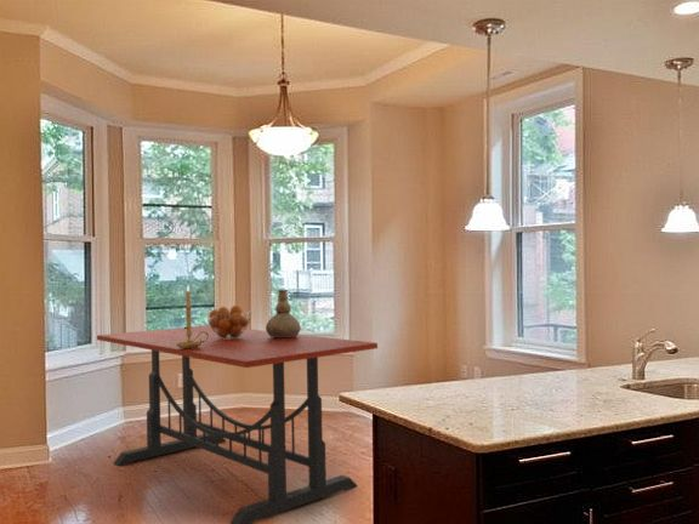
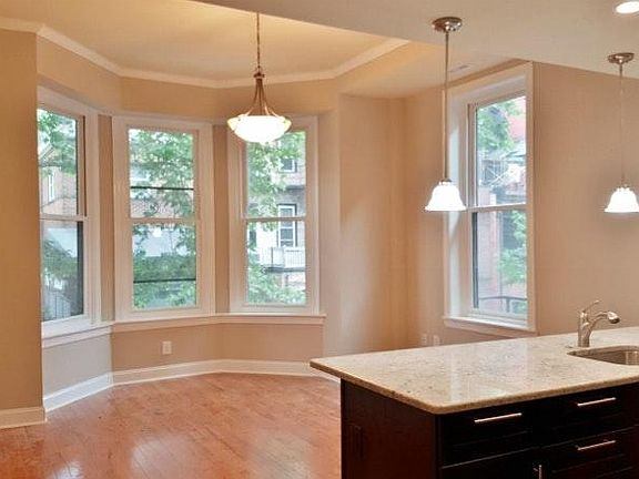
- candle holder (189, 317)
- vase (283, 313)
- dining table (221, 411)
- fruit basket (228, 321)
